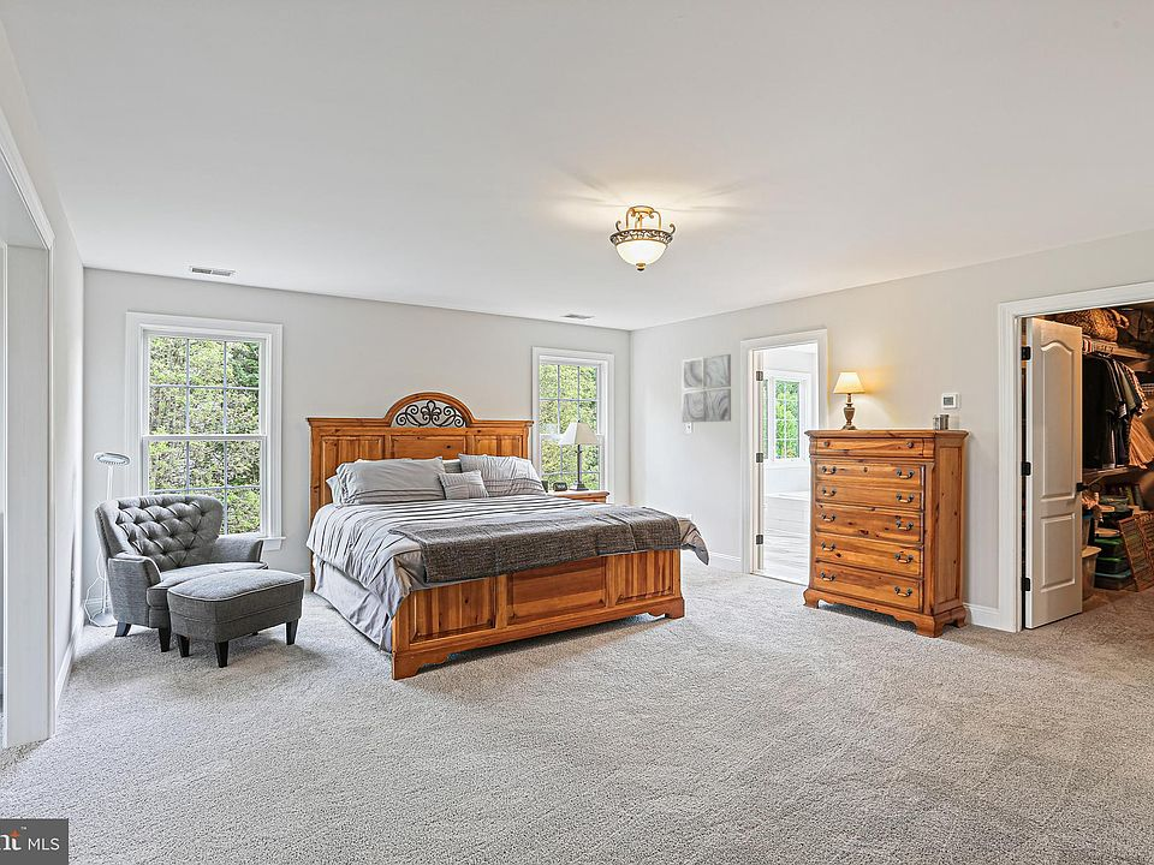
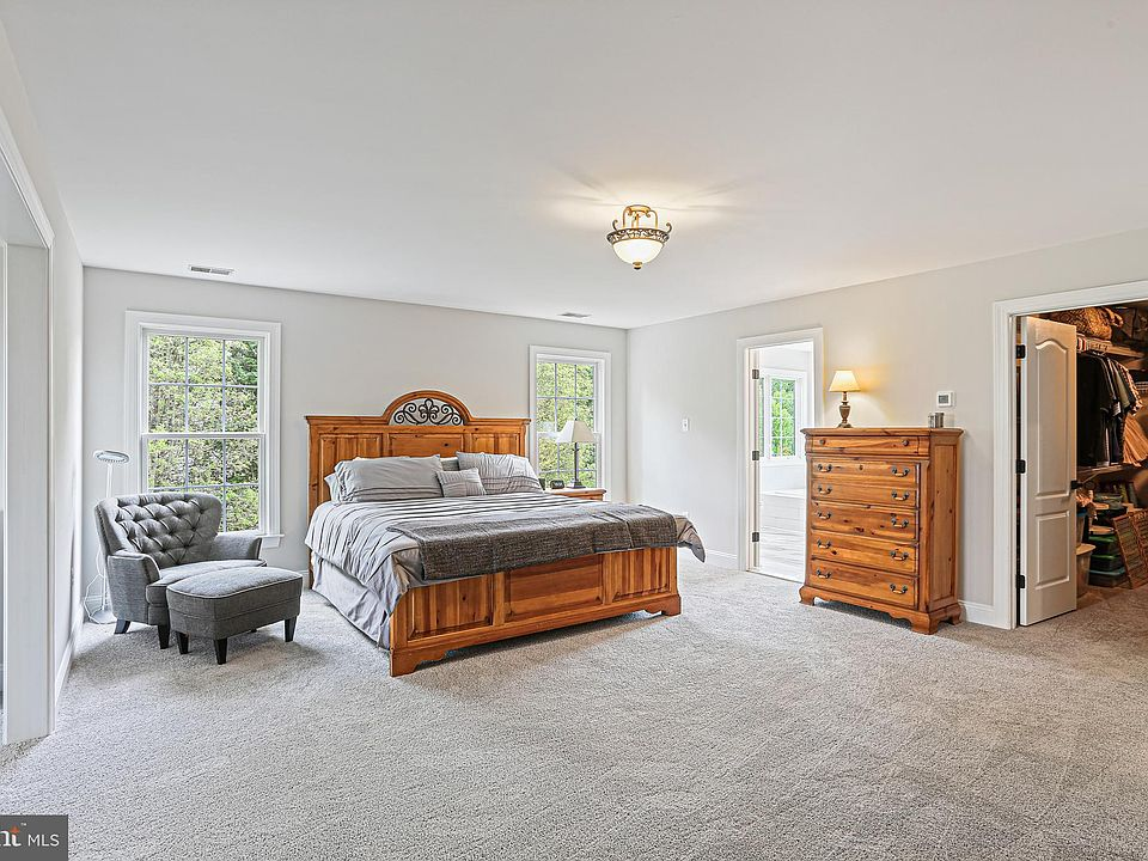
- wall art (704, 388)
